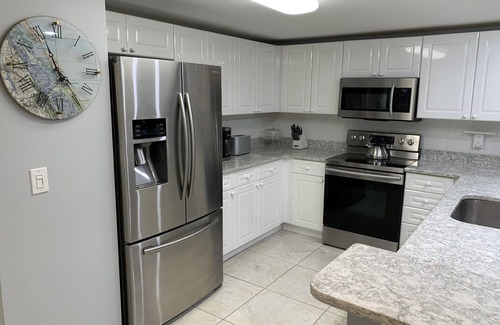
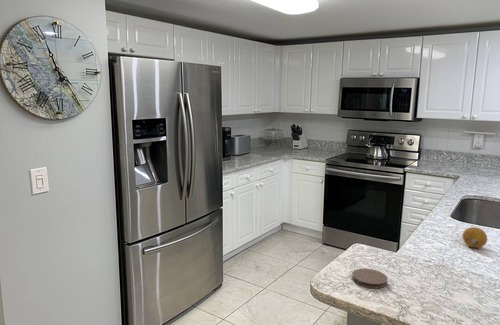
+ coaster (369, 278)
+ fruit (474, 237)
